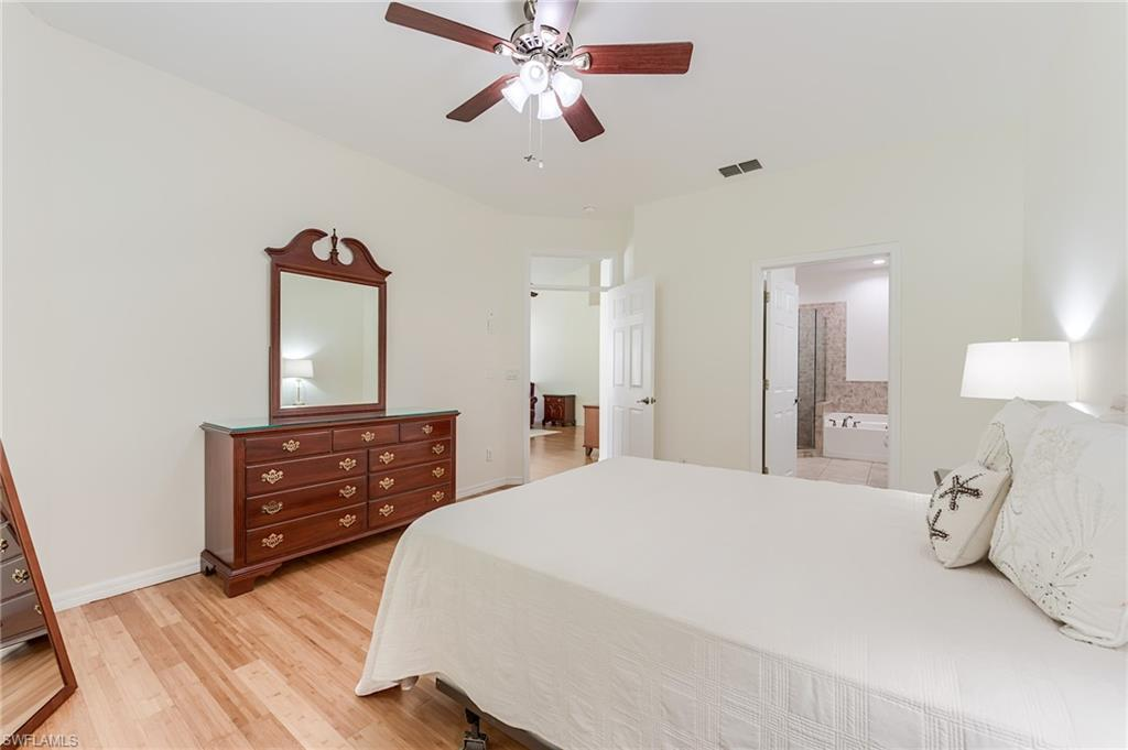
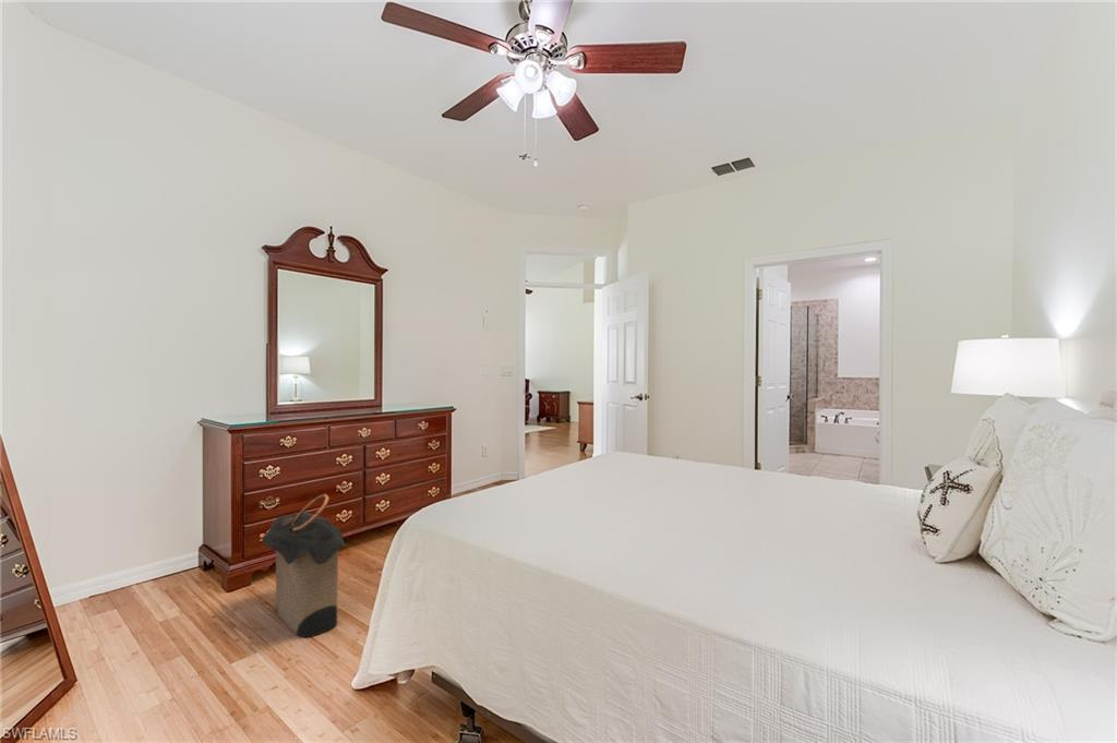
+ laundry hamper (302, 555)
